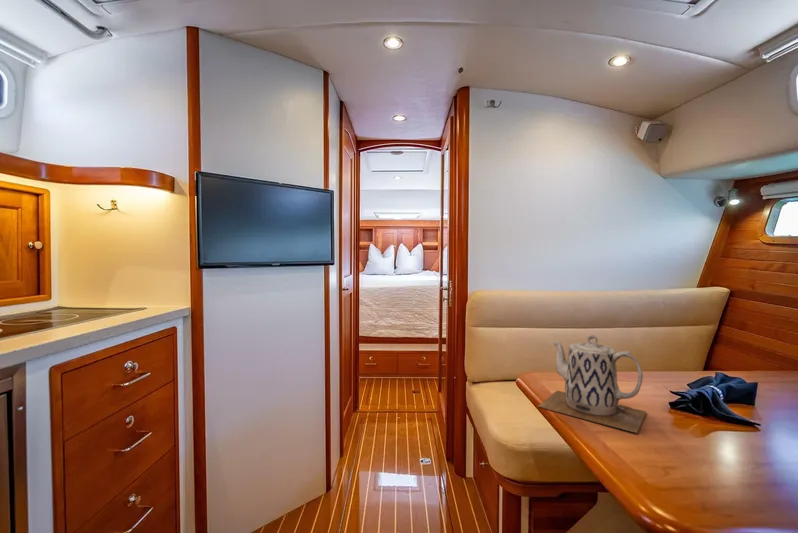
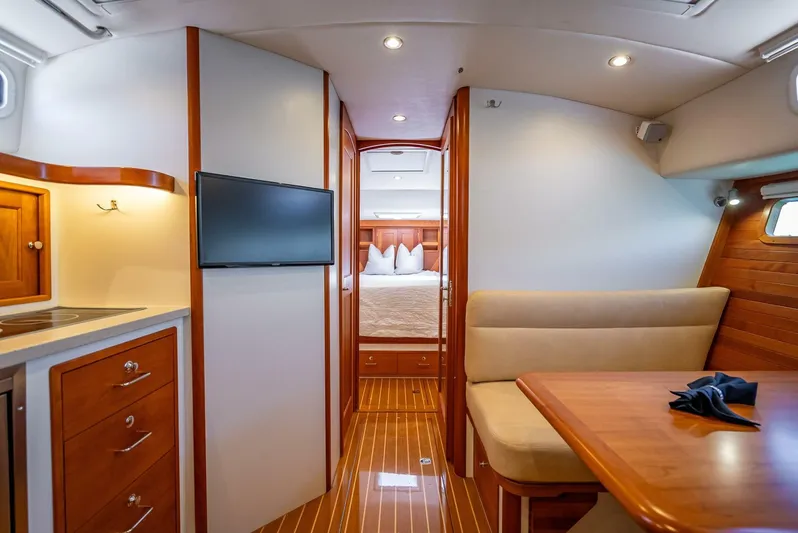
- teapot (592, 372)
